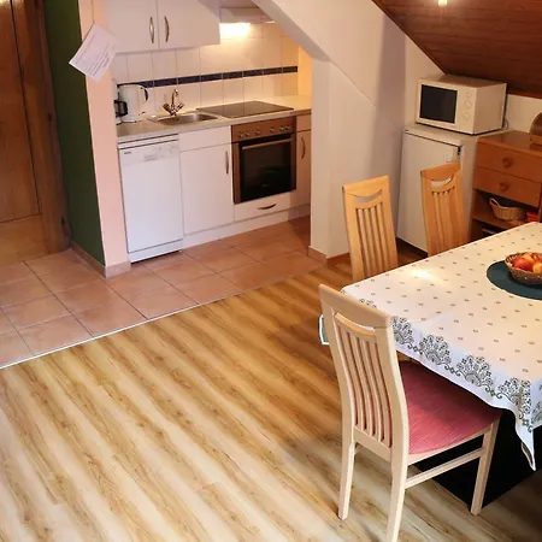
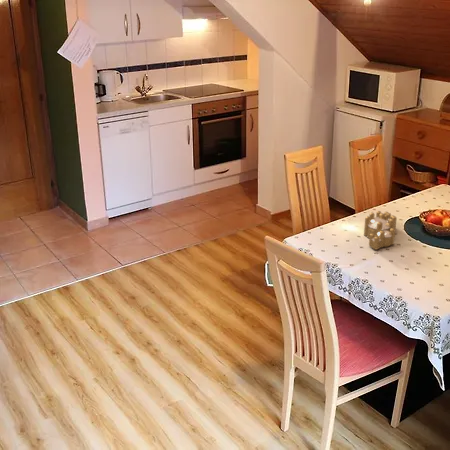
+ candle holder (380, 226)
